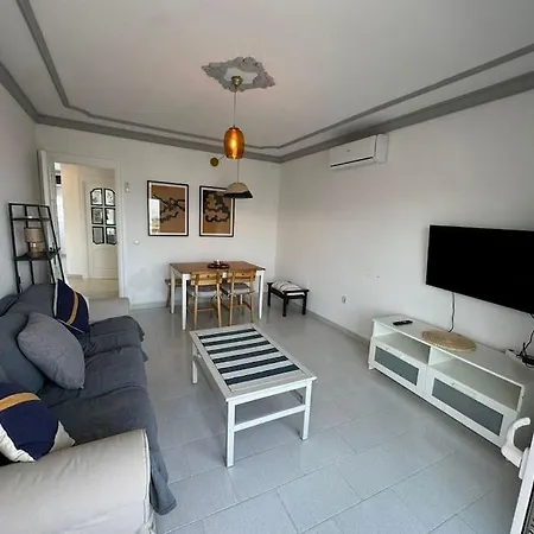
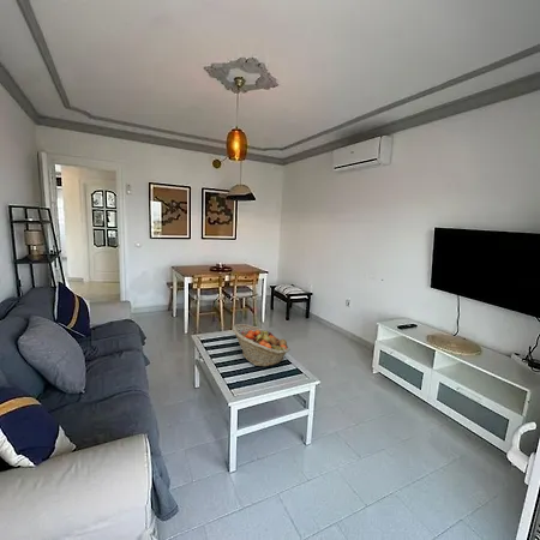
+ fruit basket (259, 342)
